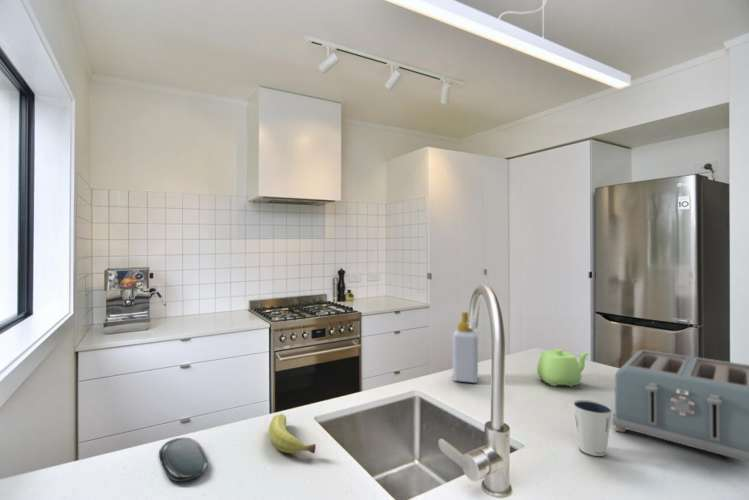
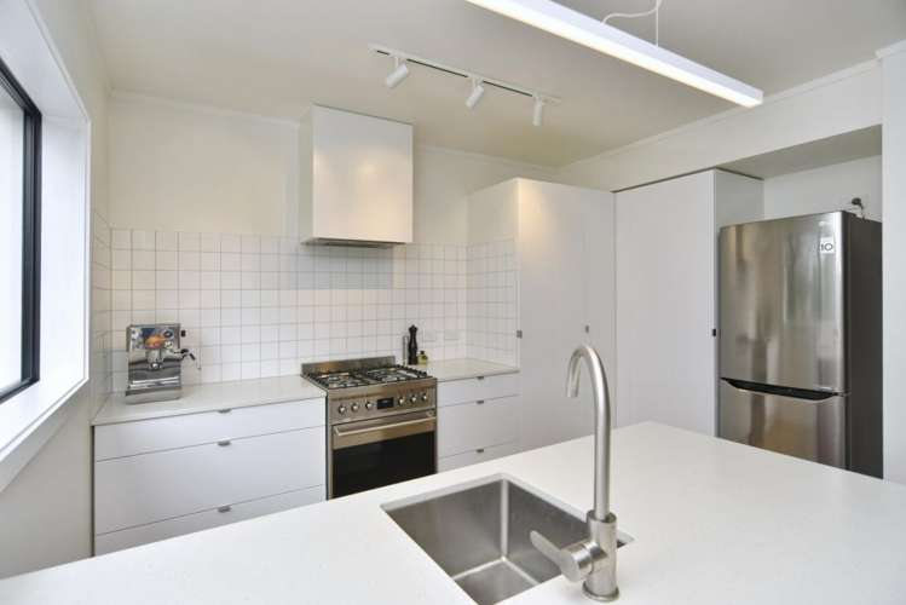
- teapot (563, 364)
- fruit (289, 433)
- oval tray (182, 456)
- dixie cup (592, 428)
- toaster (688, 398)
- soap bottle (465, 345)
